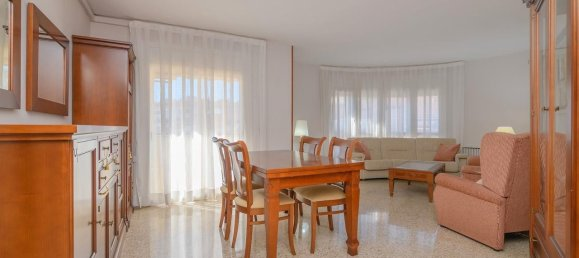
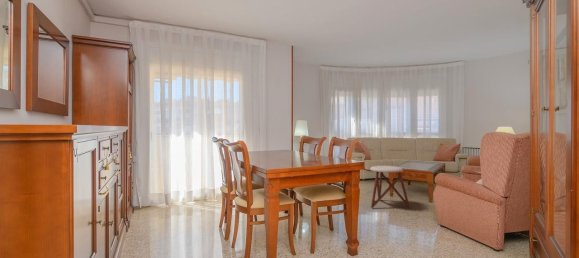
+ stool (387, 188)
